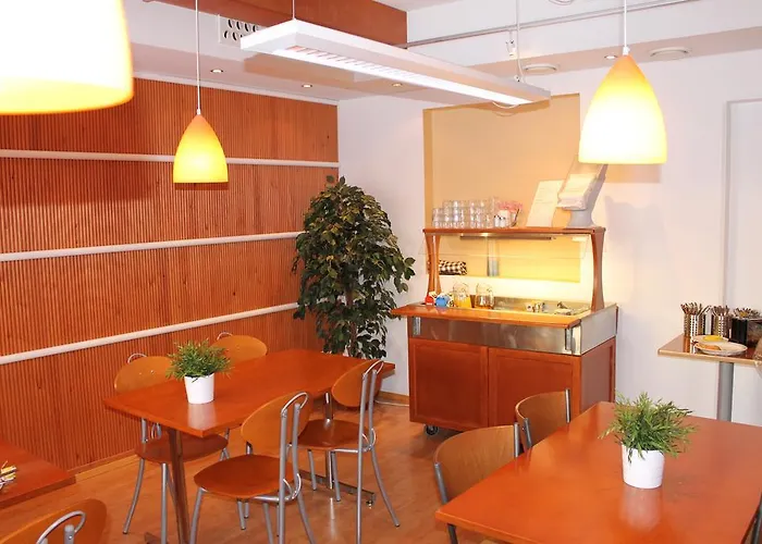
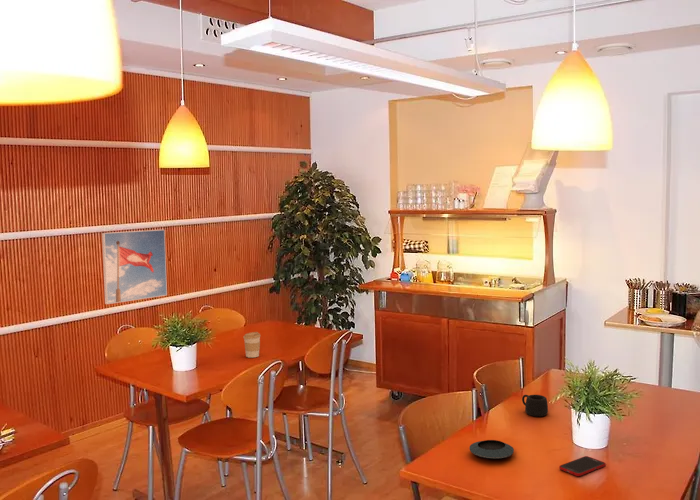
+ mug (533, 404)
+ saucer (491, 447)
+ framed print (135, 265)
+ cell phone (582, 466)
+ coffee cup (252, 344)
